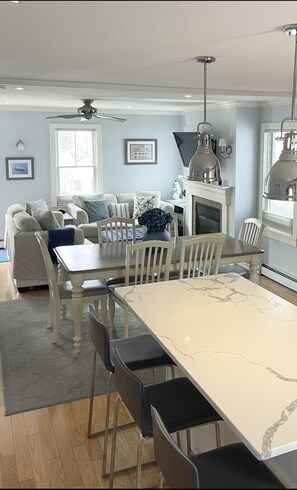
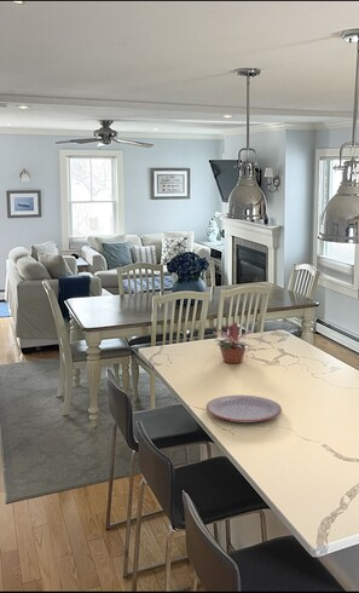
+ plate (243, 409)
+ potted plant (232, 341)
